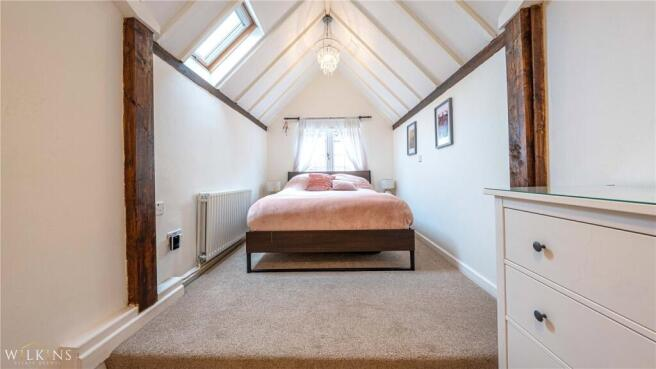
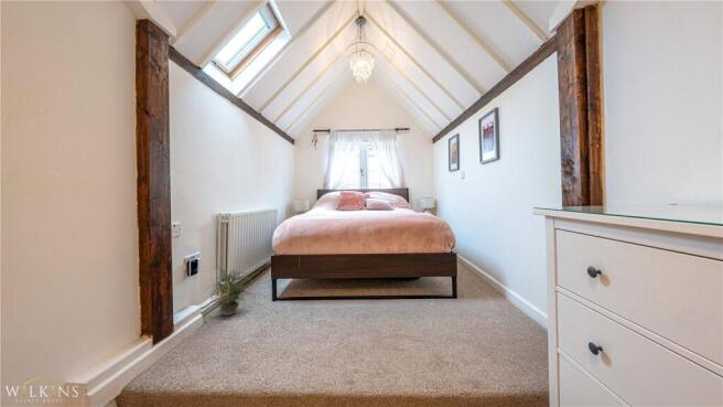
+ potted plant (229, 288)
